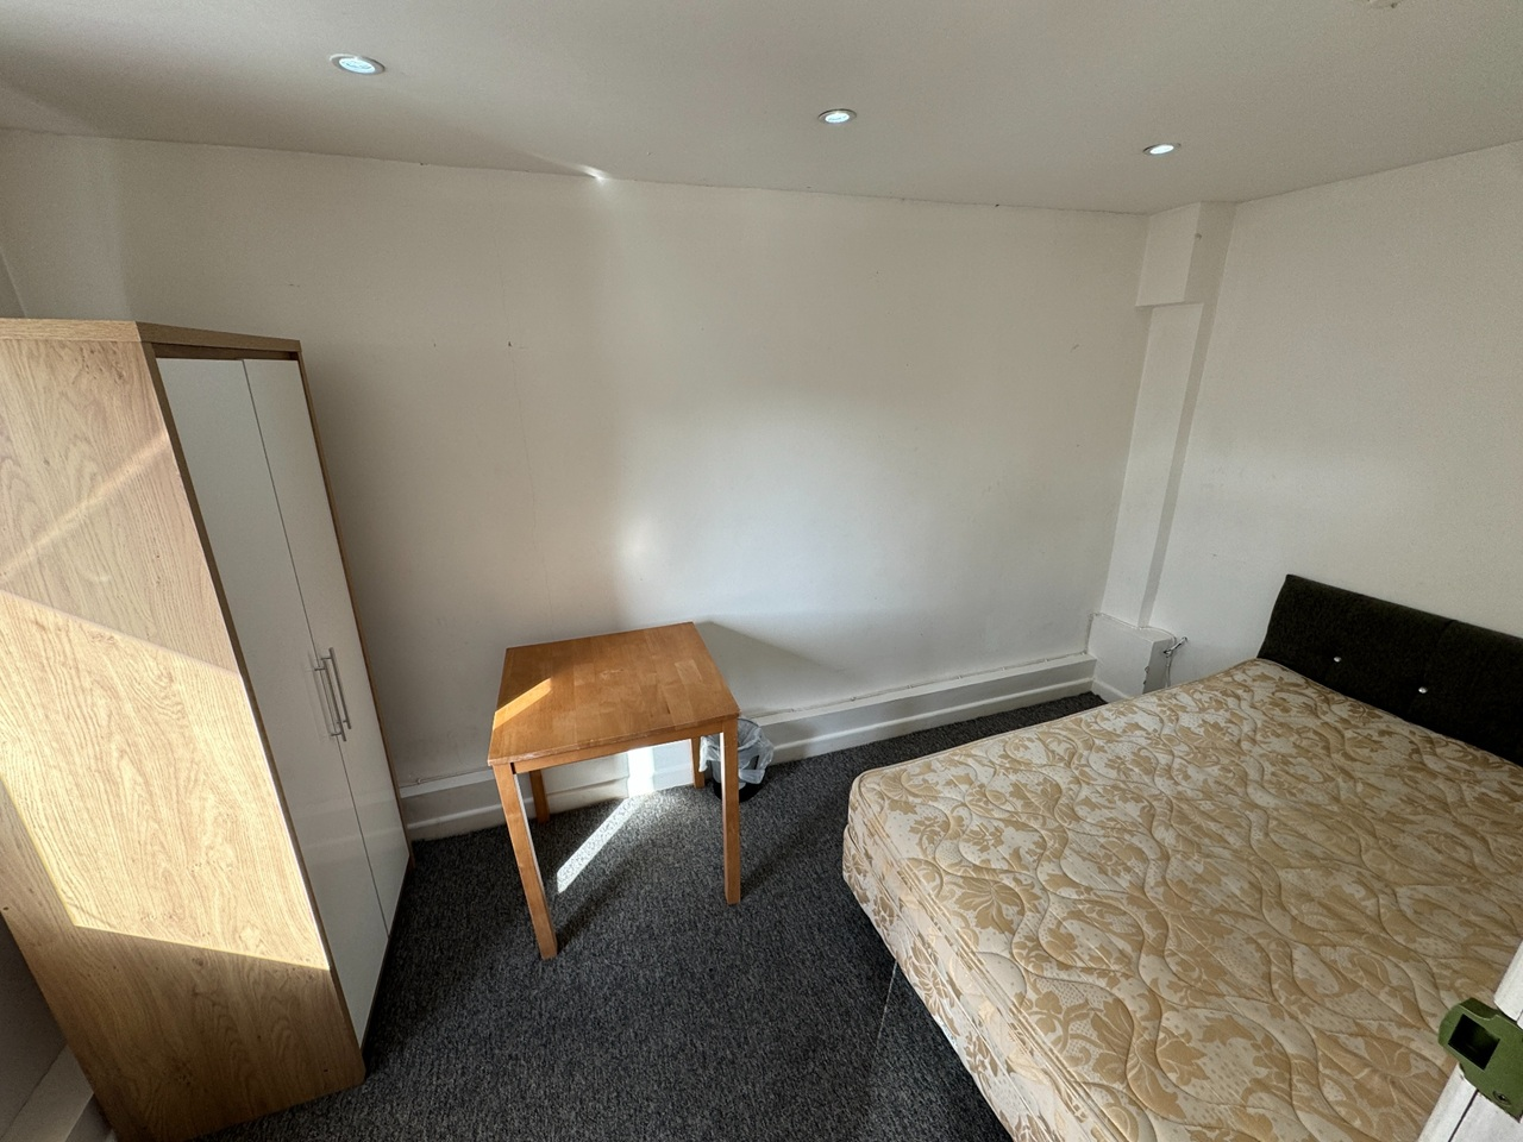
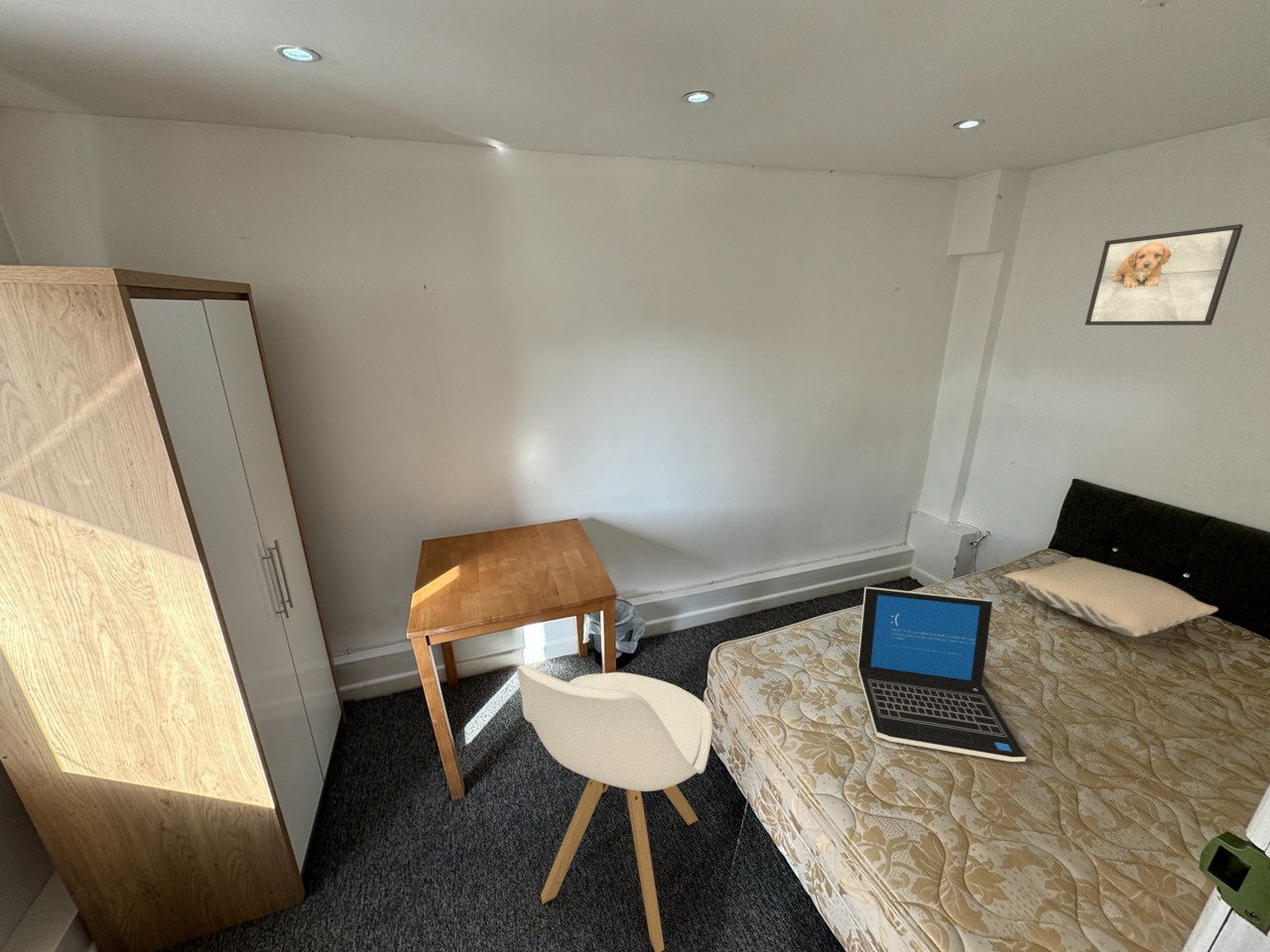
+ laptop (937, 665)
+ bar stool (620, 750)
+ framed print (1155, 280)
+ pillow (1101, 592)
